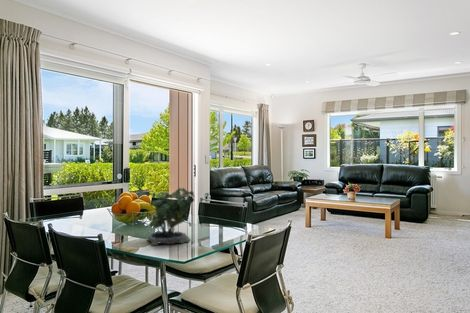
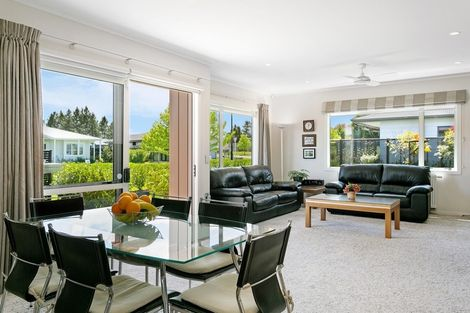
- potted plant (170, 212)
